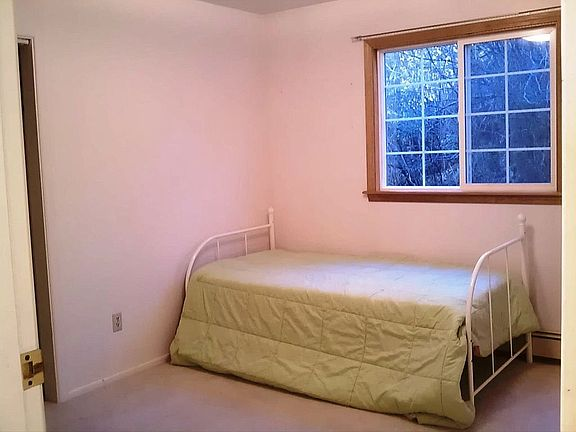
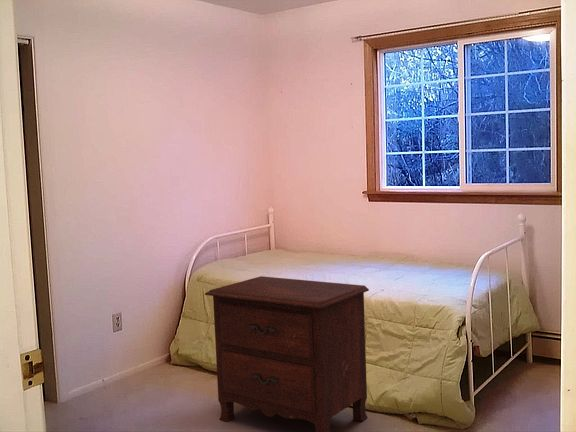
+ nightstand (288, 354)
